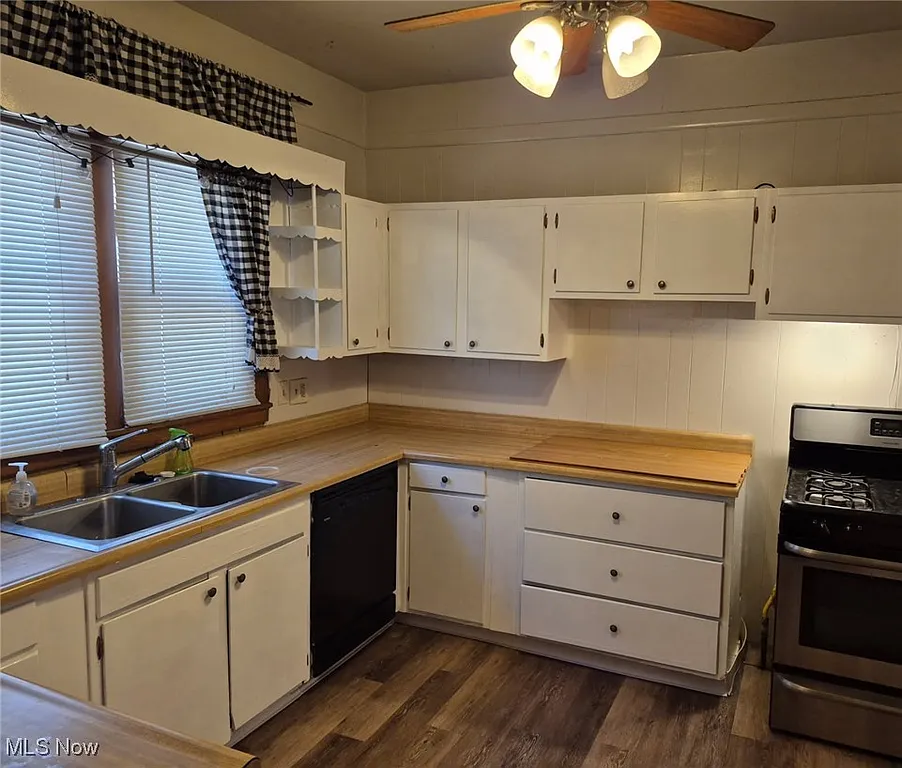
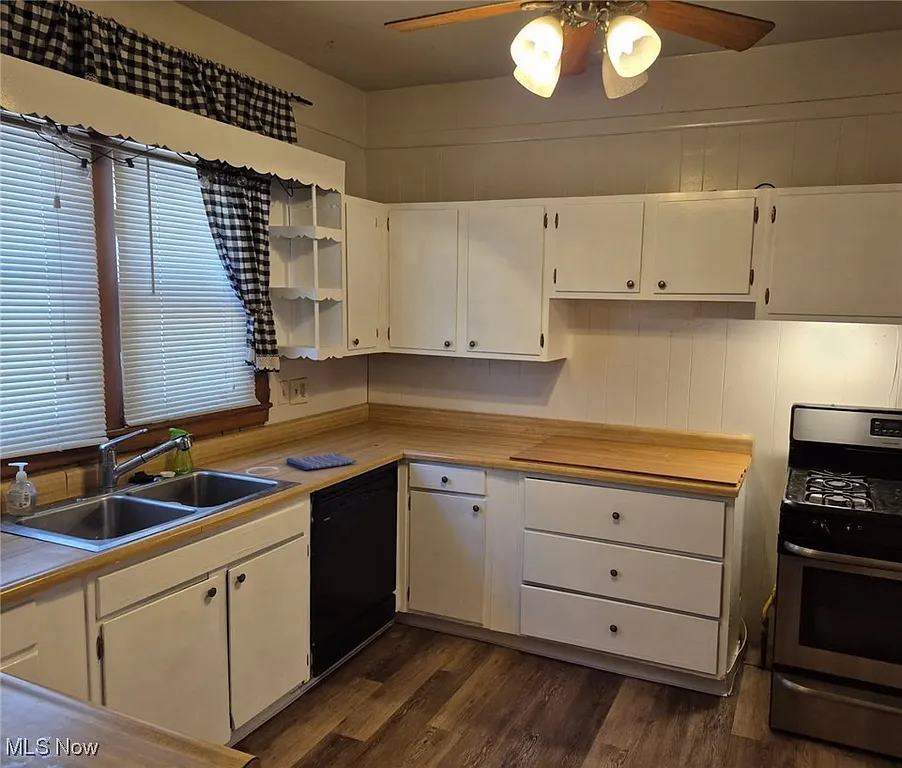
+ dish towel (320, 460)
